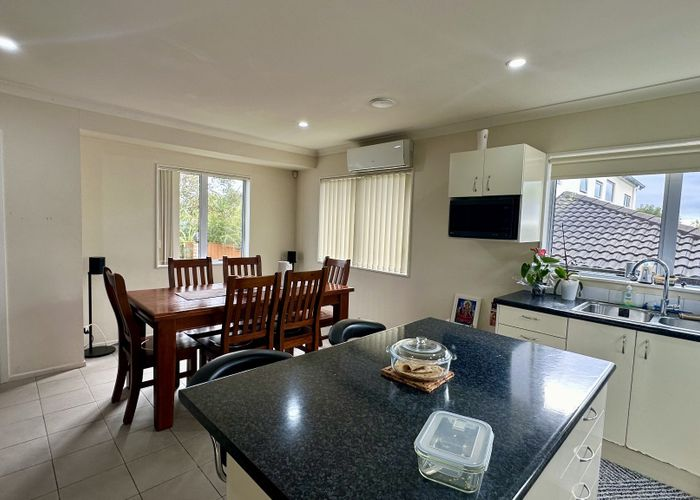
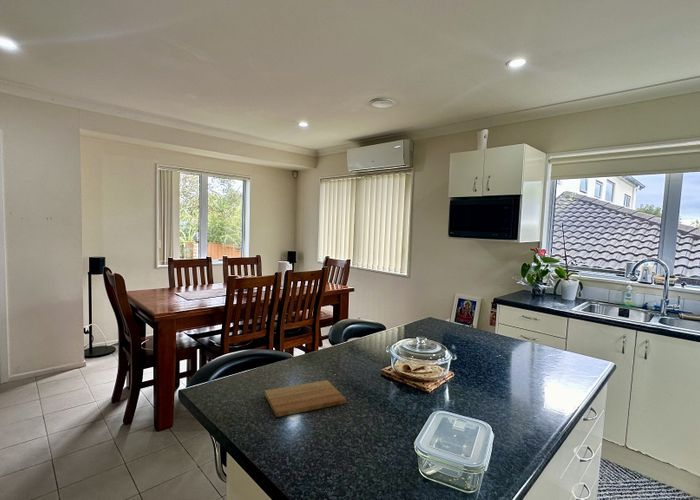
+ cutting board (304, 396)
